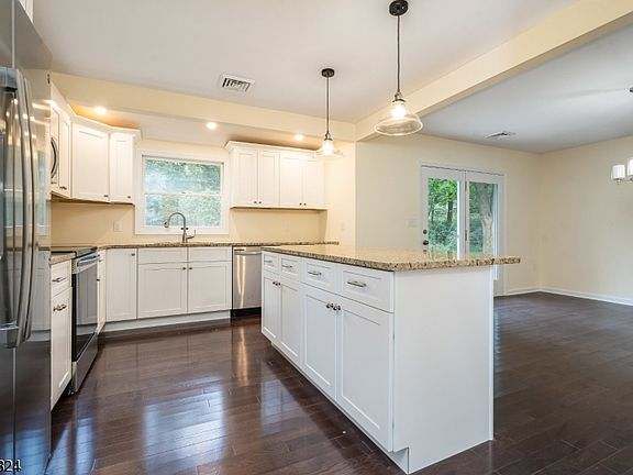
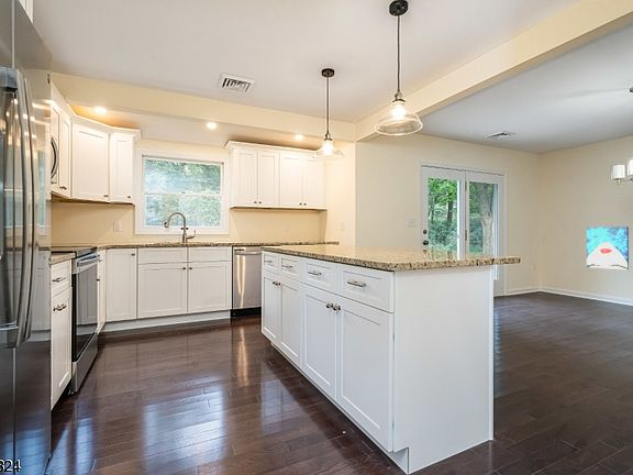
+ wall art (607, 247)
